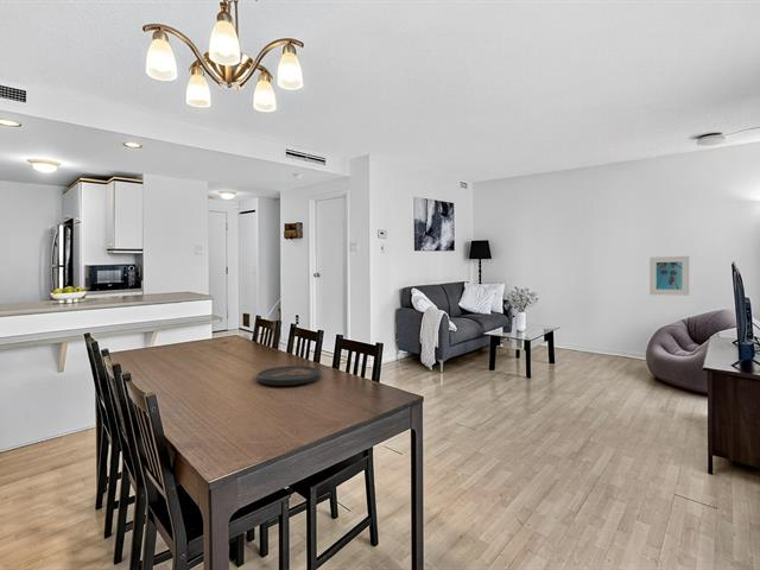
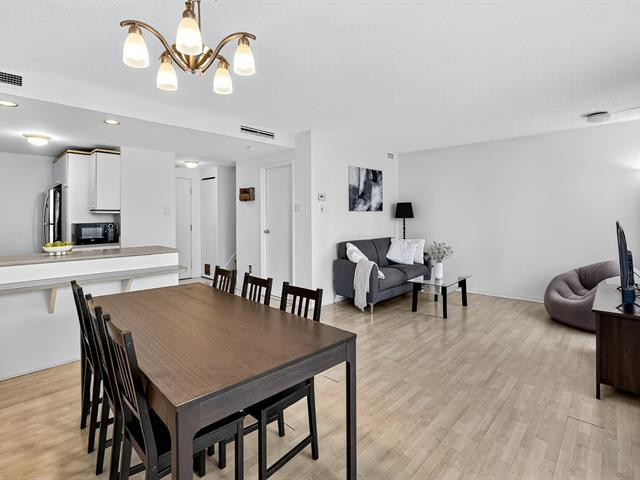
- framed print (669, 276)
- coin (289, 374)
